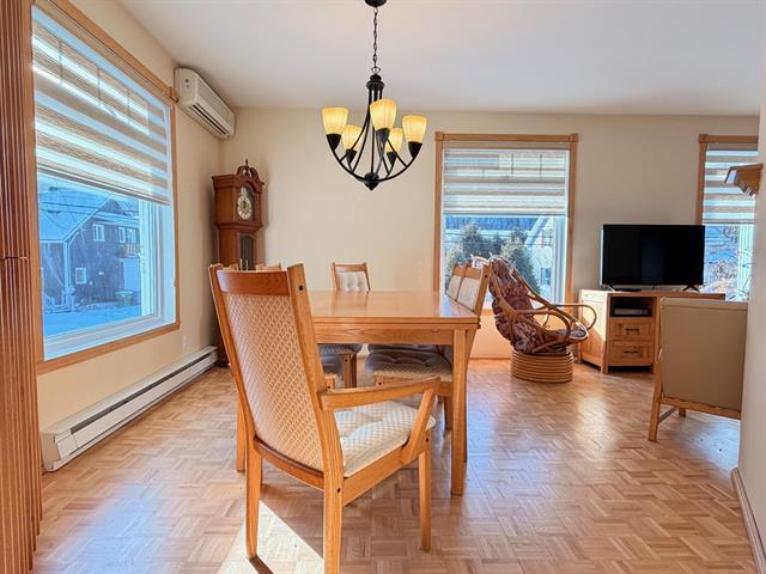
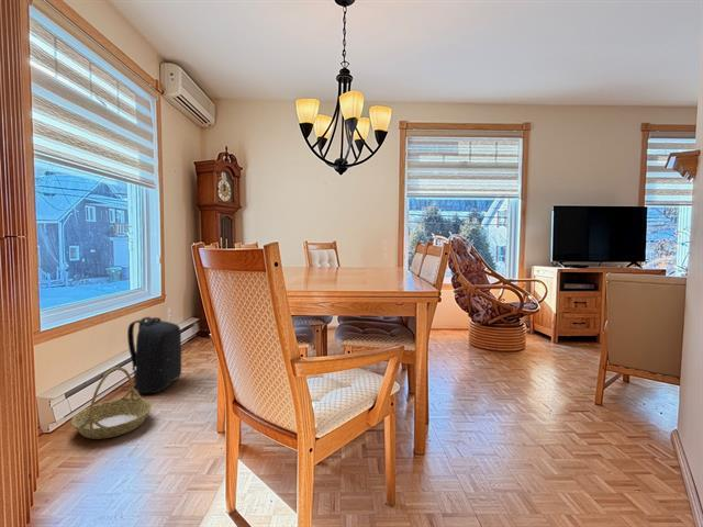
+ basket (113, 400)
+ backpack (152, 351)
